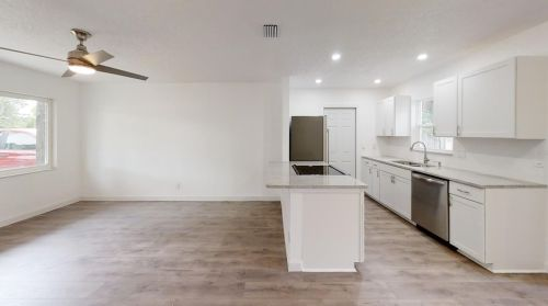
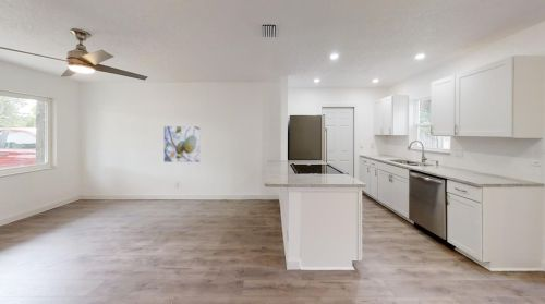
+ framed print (182, 144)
